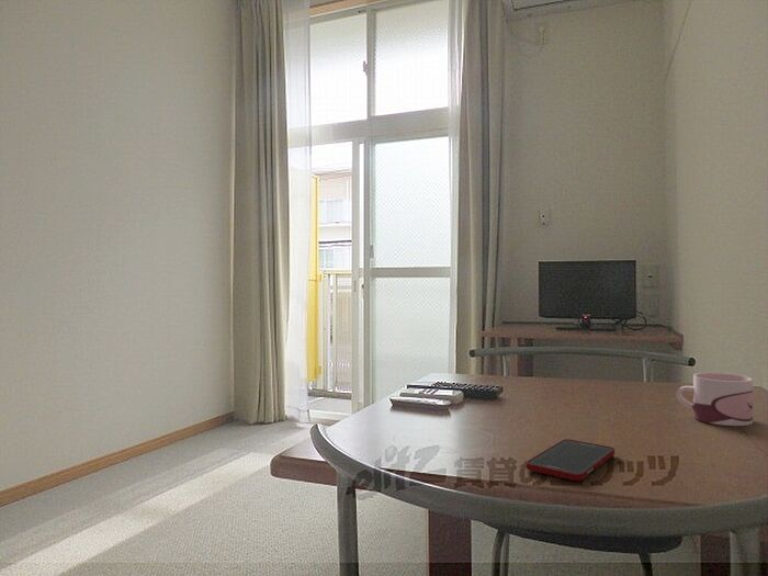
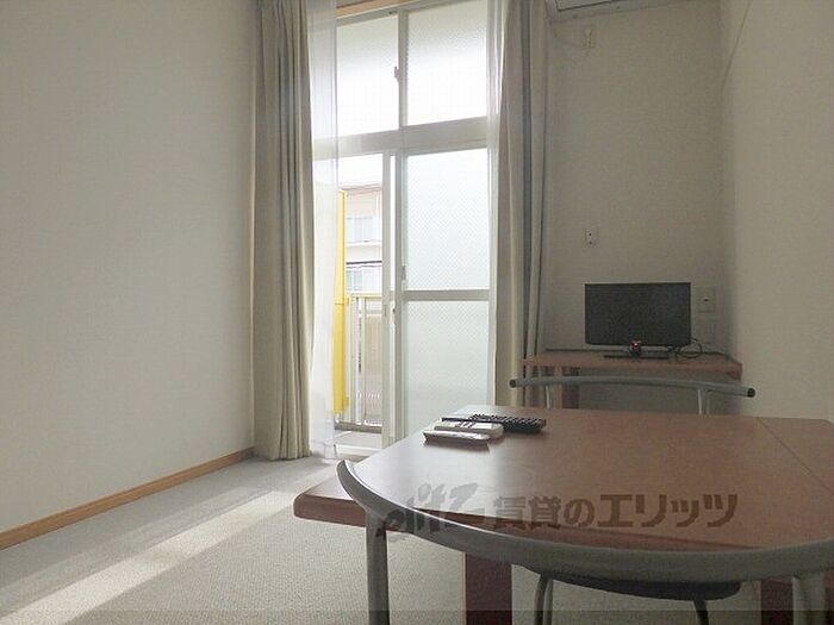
- cell phone (572, 458)
- mug (713, 396)
